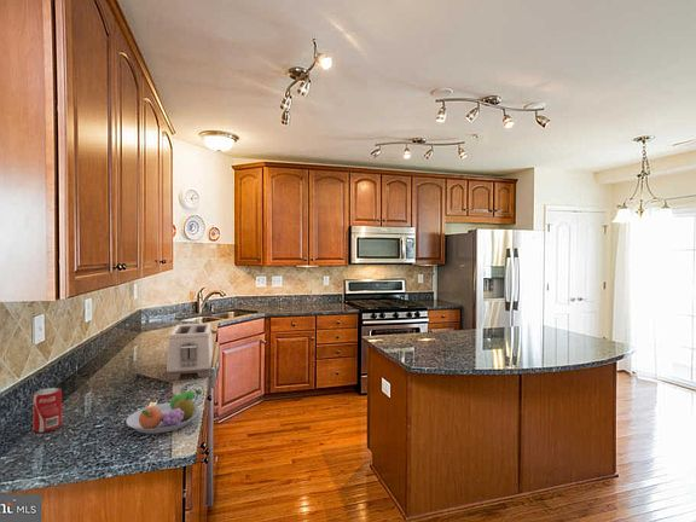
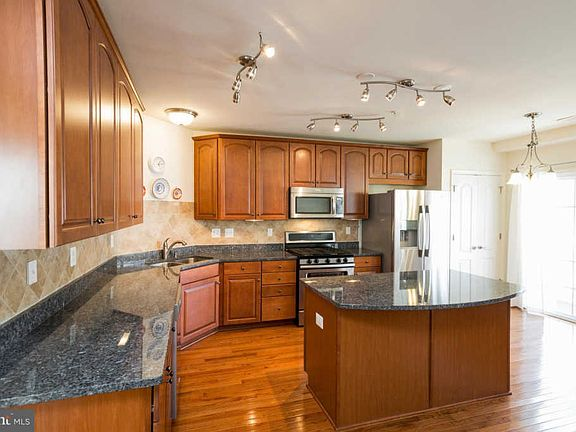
- toaster (191, 349)
- fruit bowl (167, 407)
- beverage can (47, 408)
